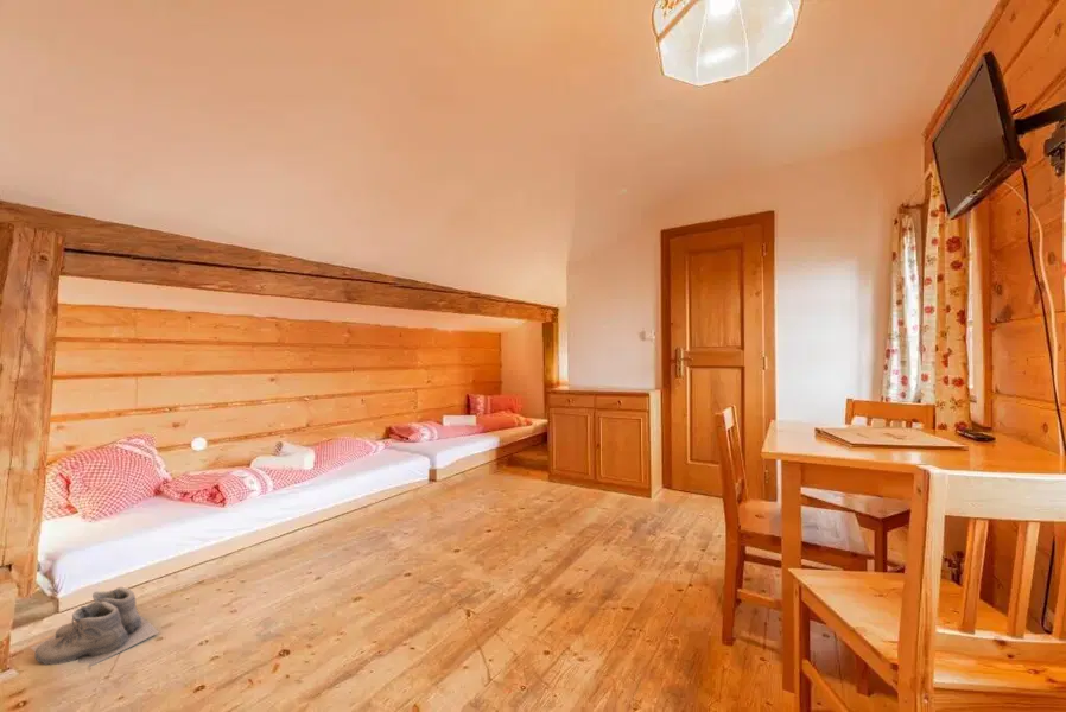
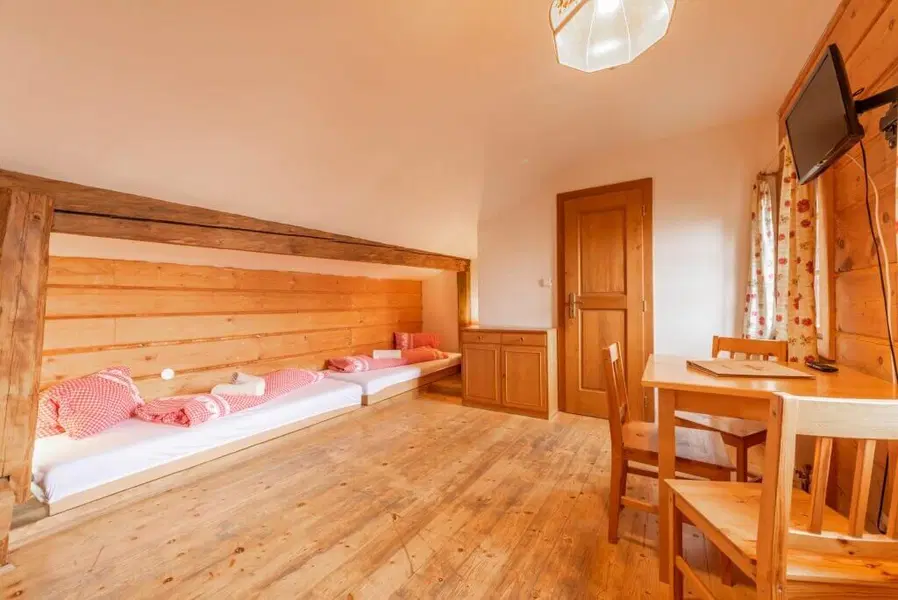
- boots (89, 619)
